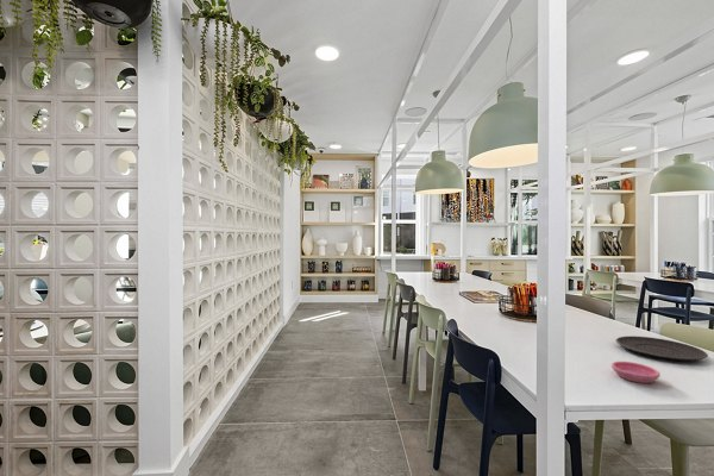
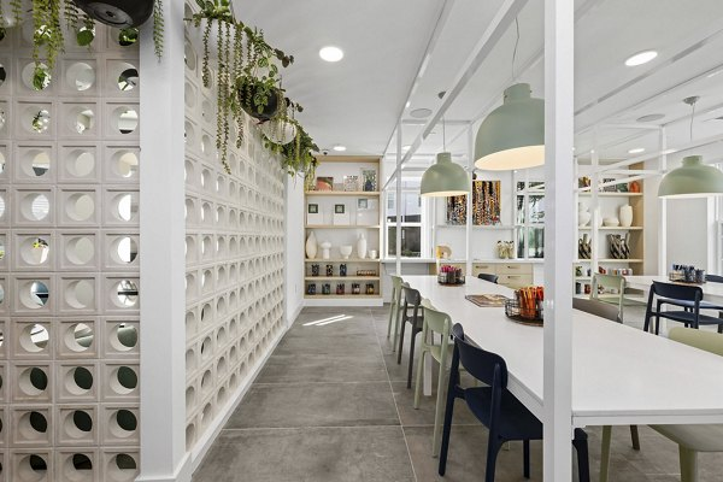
- plate (658, 349)
- saucer (634, 372)
